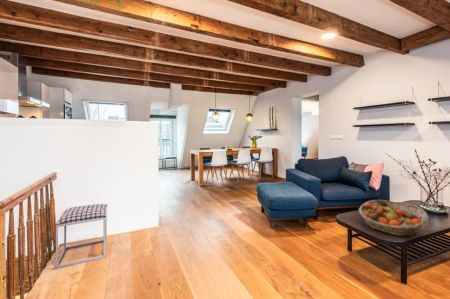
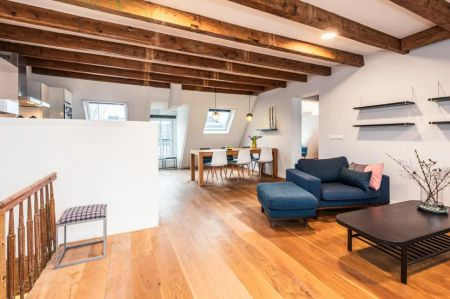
- fruit basket (390, 216)
